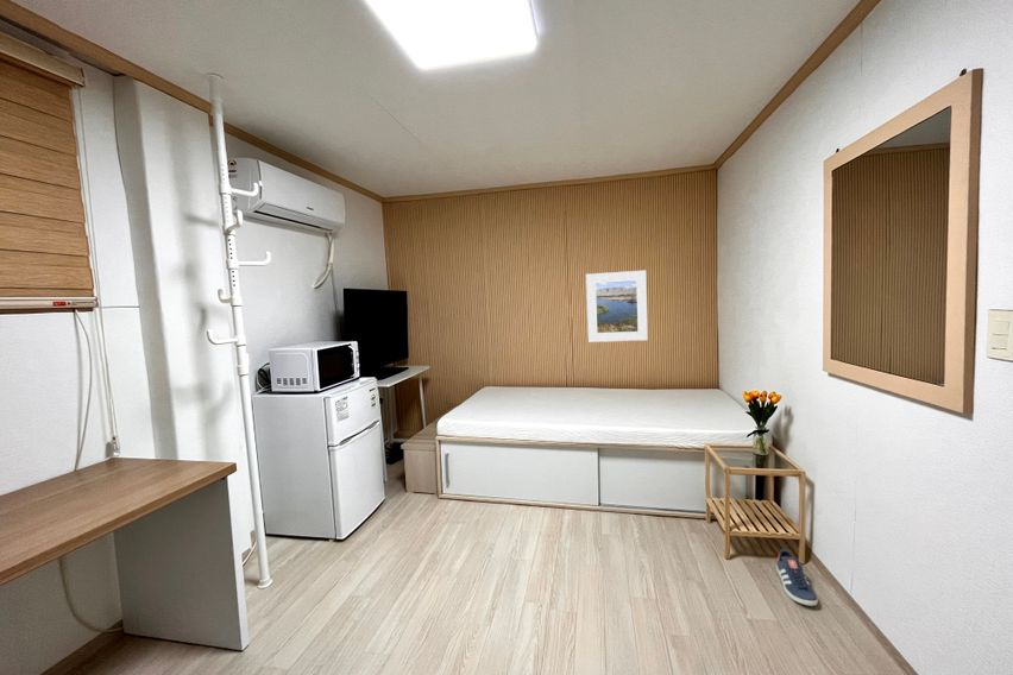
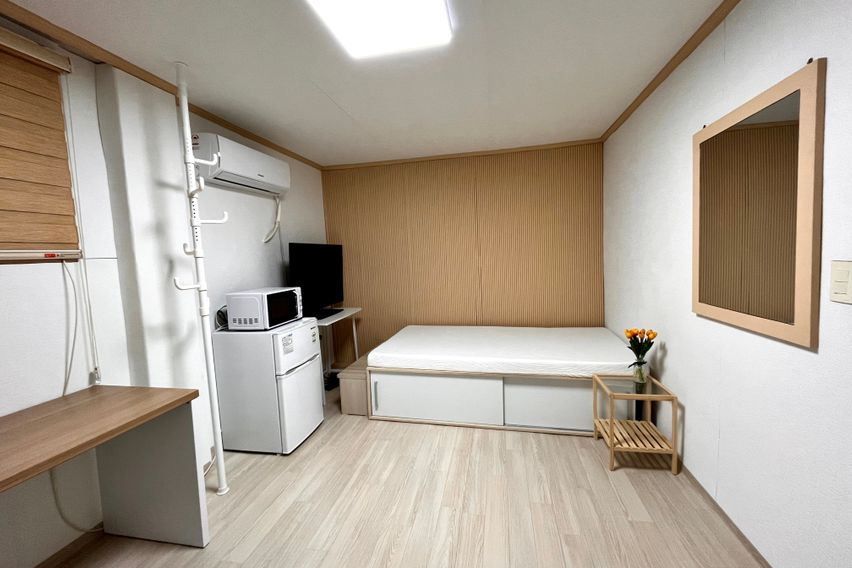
- sneaker (794, 574)
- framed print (616, 307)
